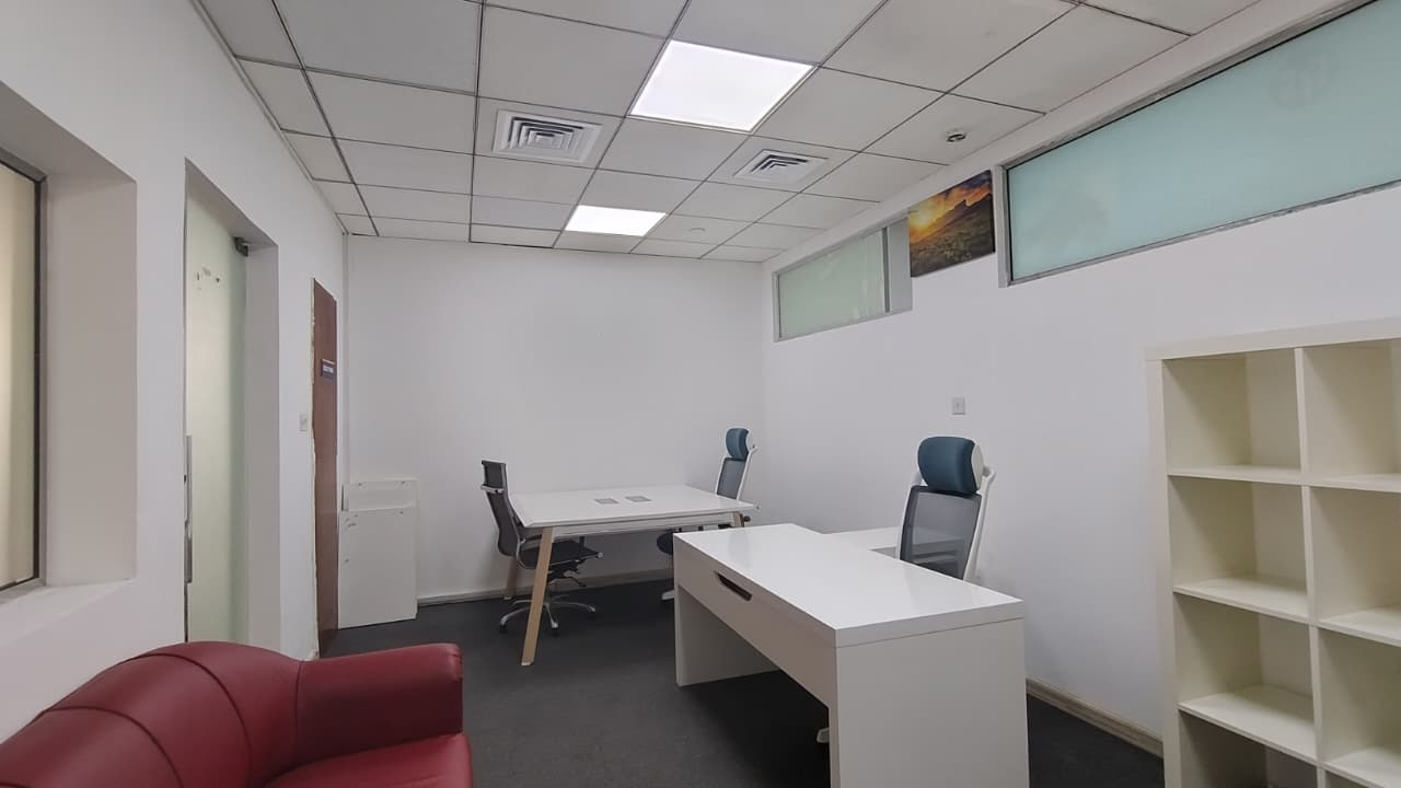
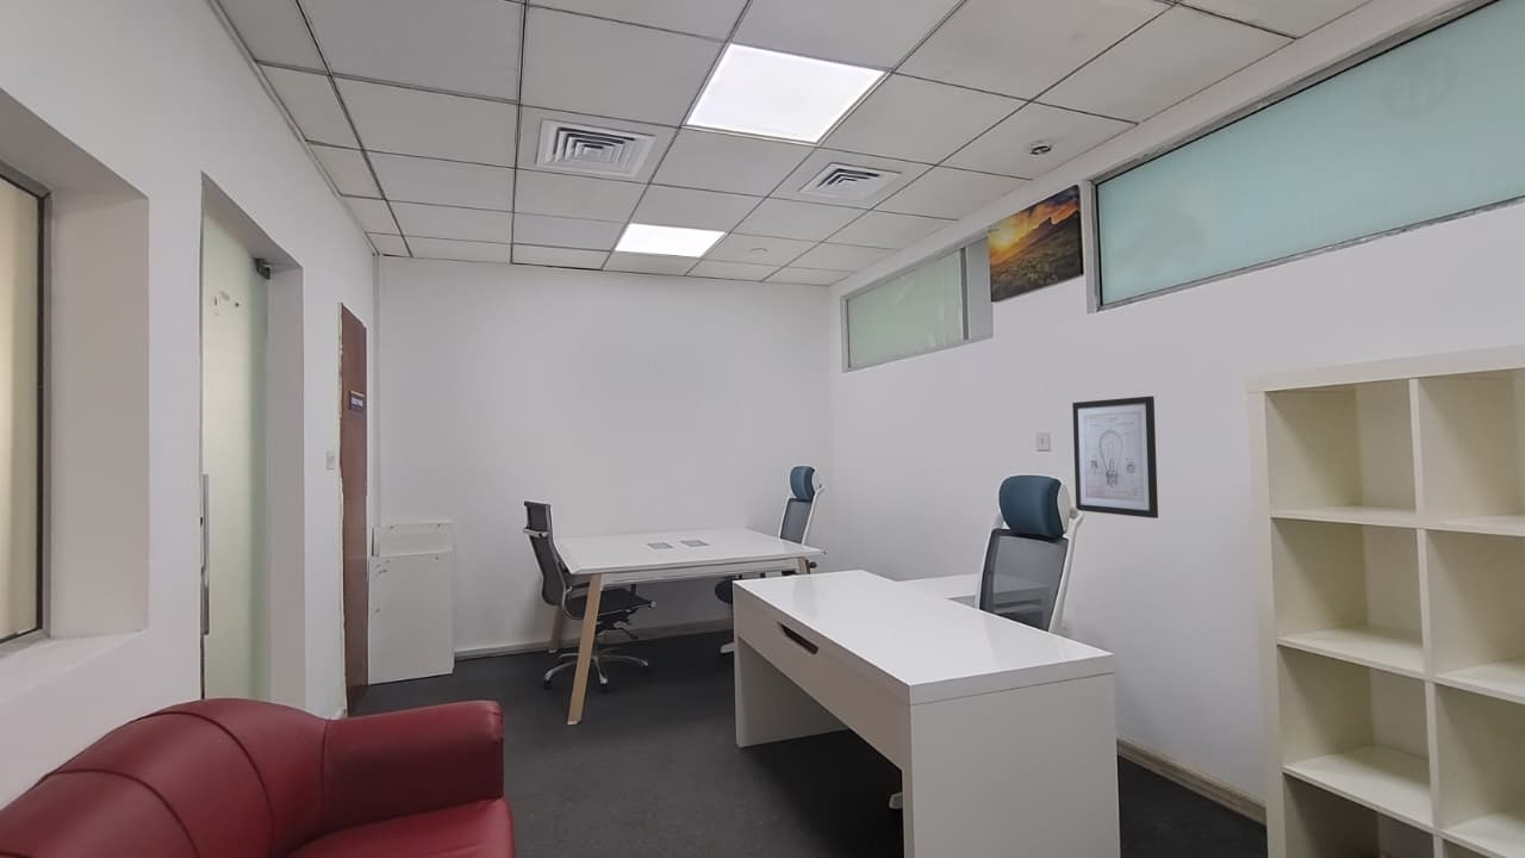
+ wall art (1112, 456)
